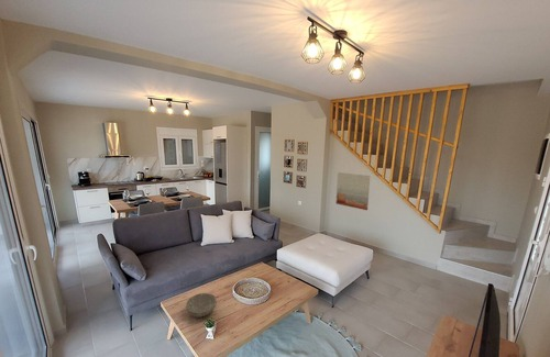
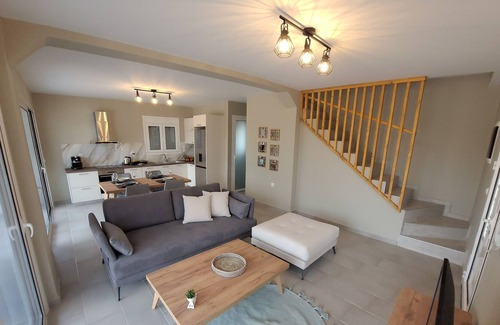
- wall art (352, 190)
- bowl (201, 305)
